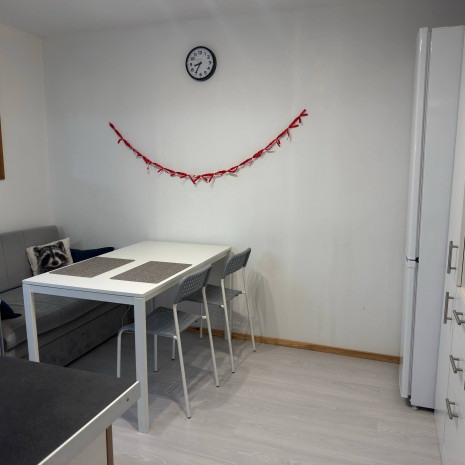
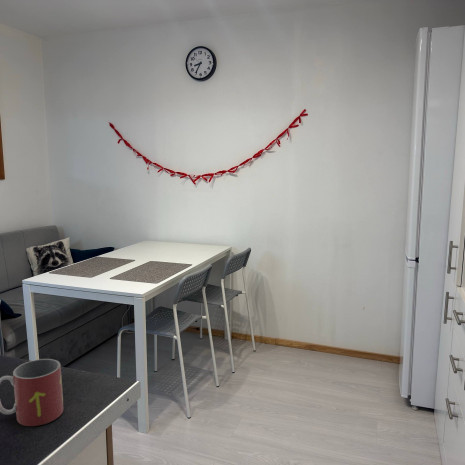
+ mug (29, 392)
